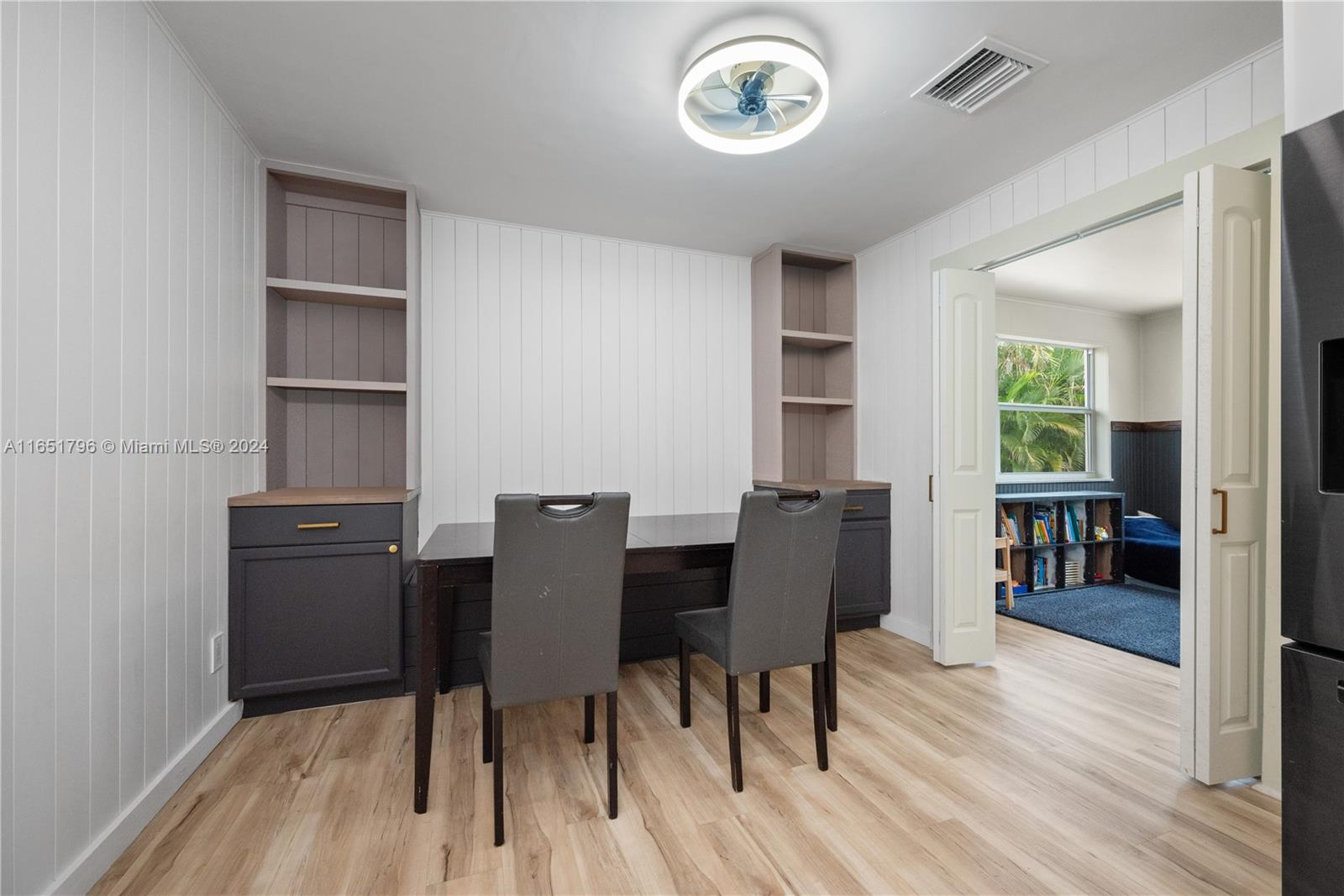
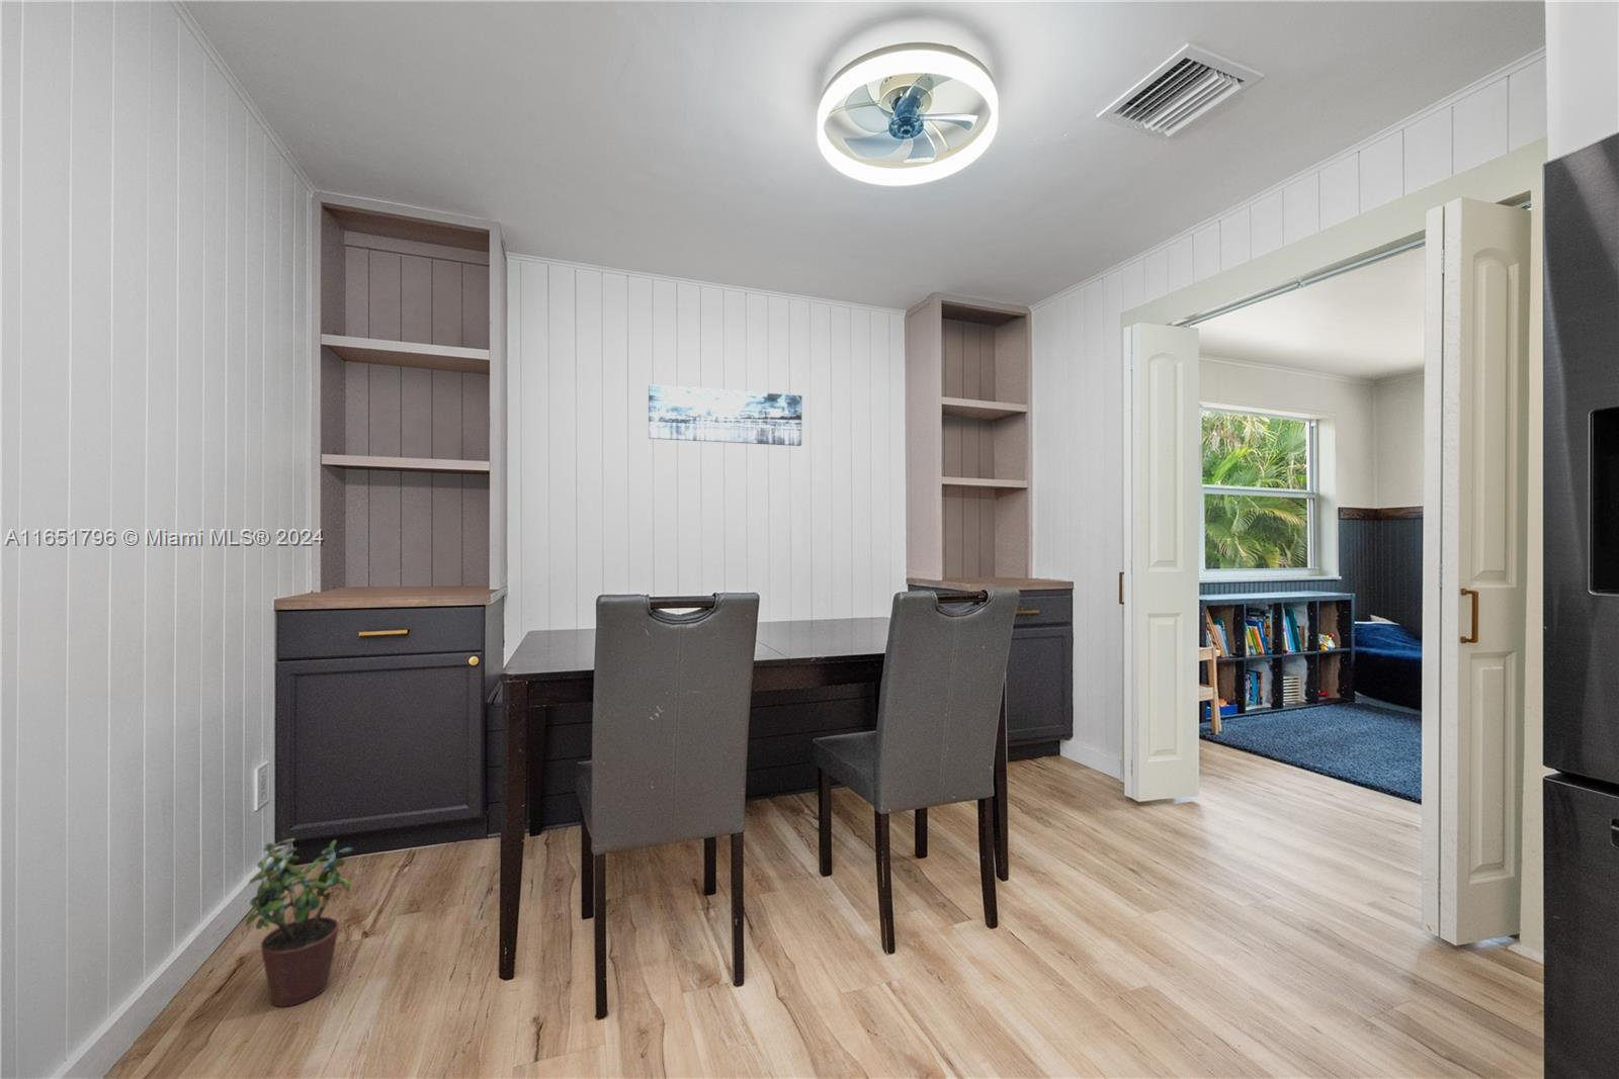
+ wall art (728, 415)
+ potted plant (305, 915)
